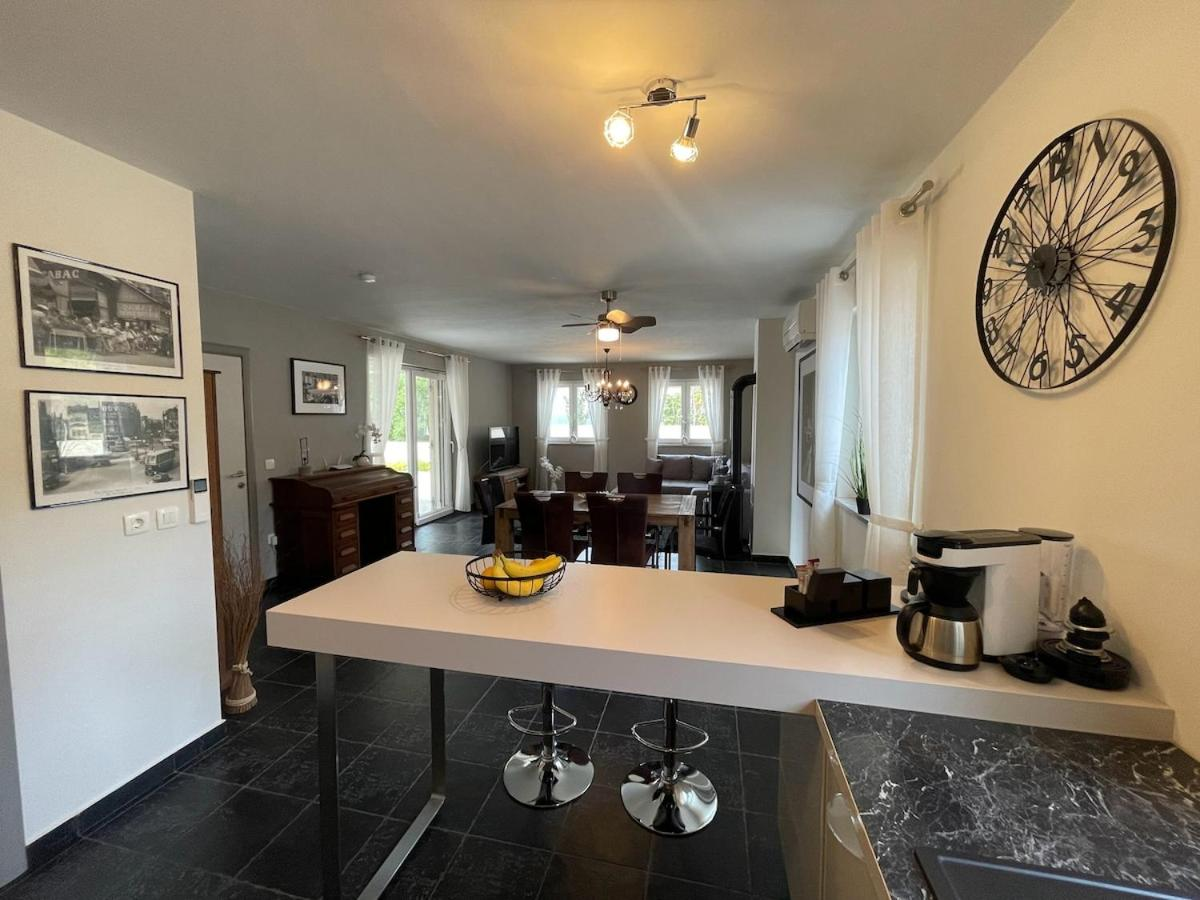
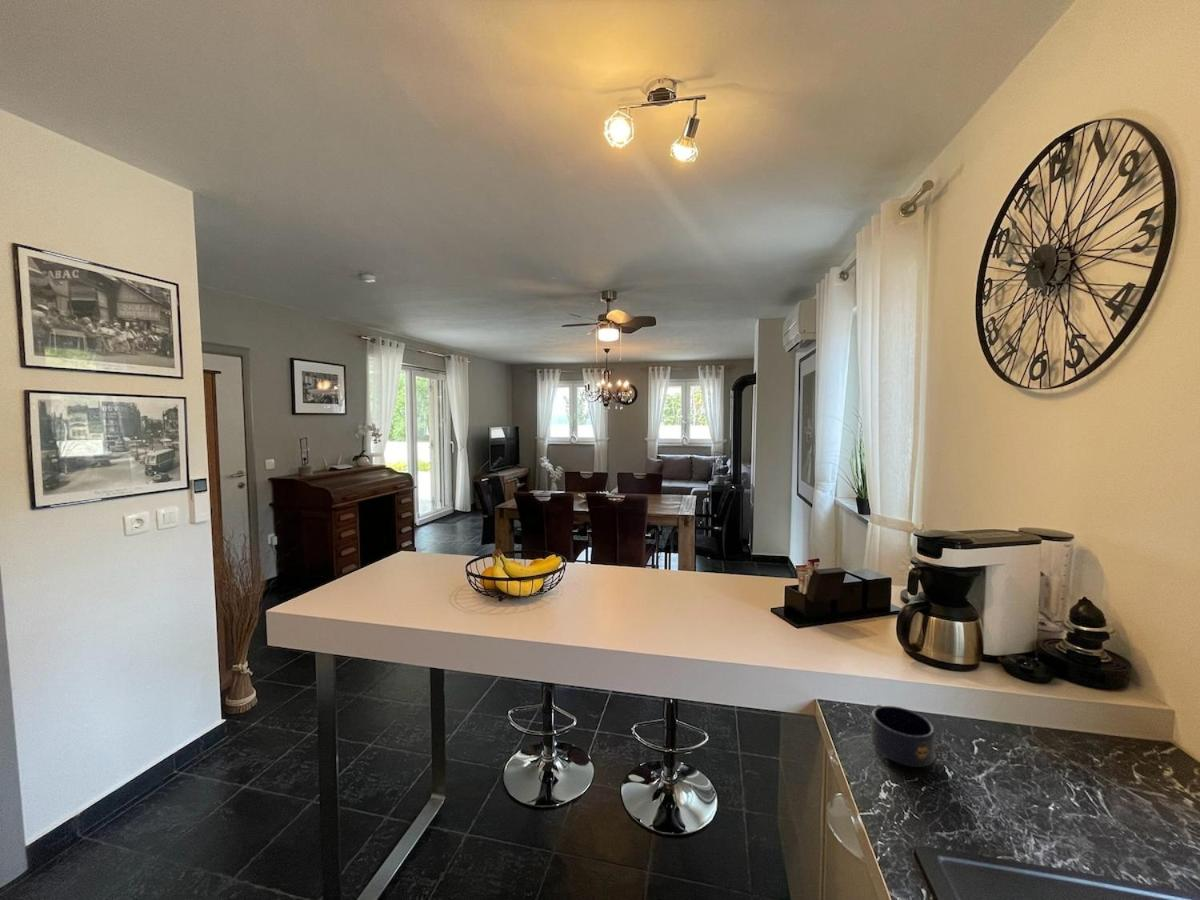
+ mug (897, 734)
